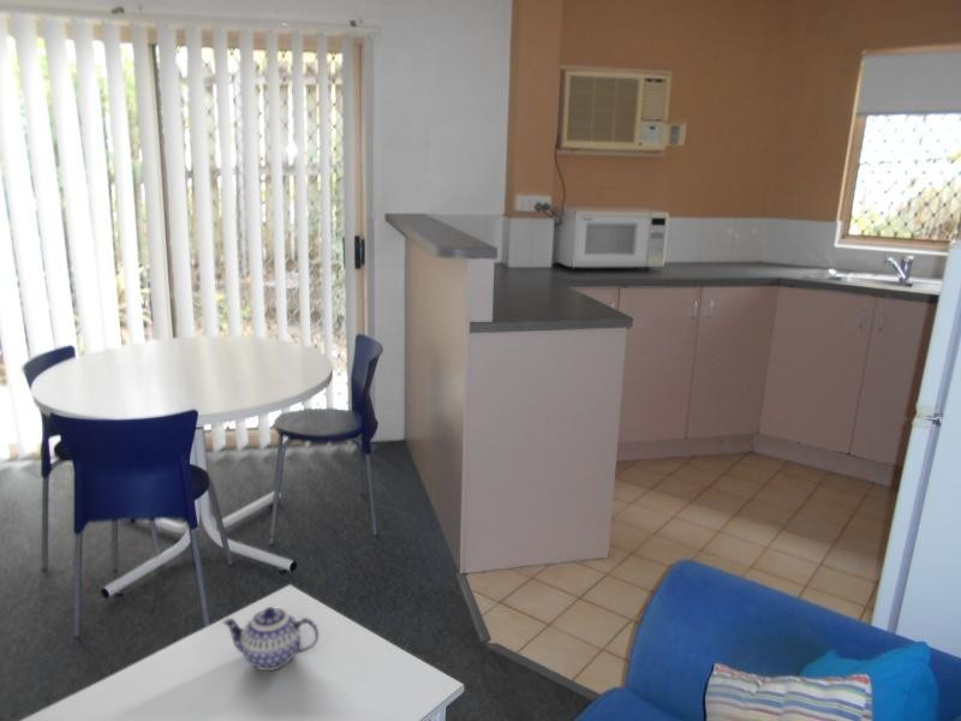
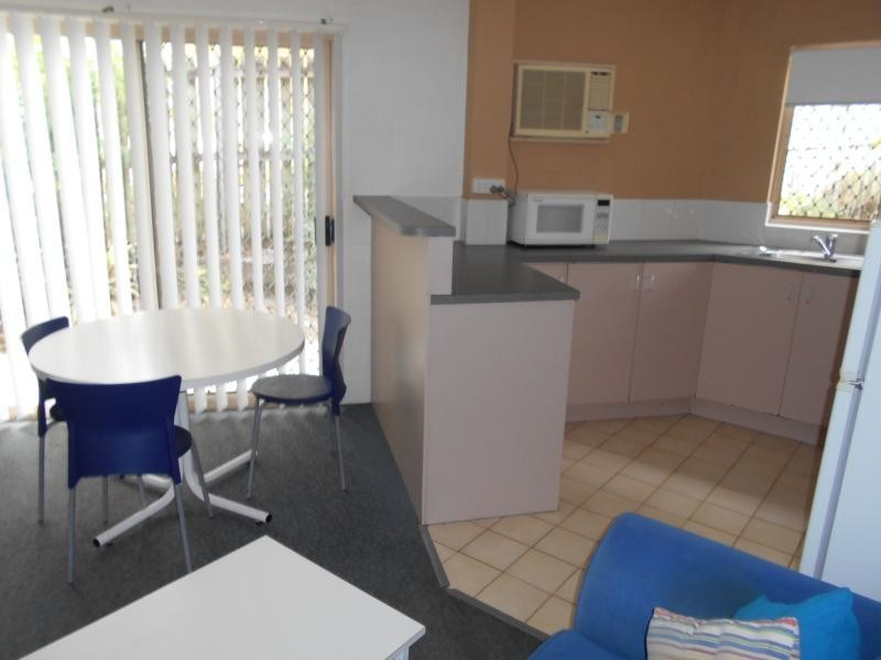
- teapot (270, 633)
